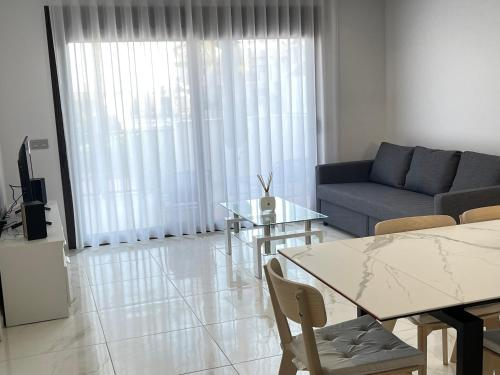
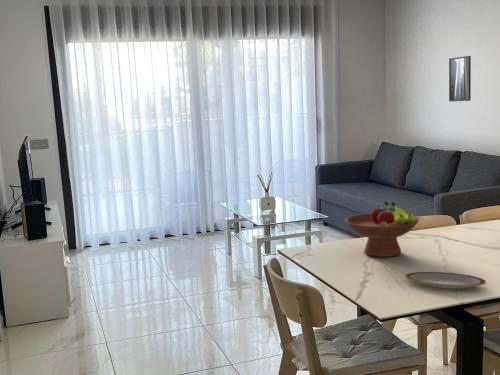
+ plate (444, 281)
+ fruit bowl (382, 229)
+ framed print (459, 79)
